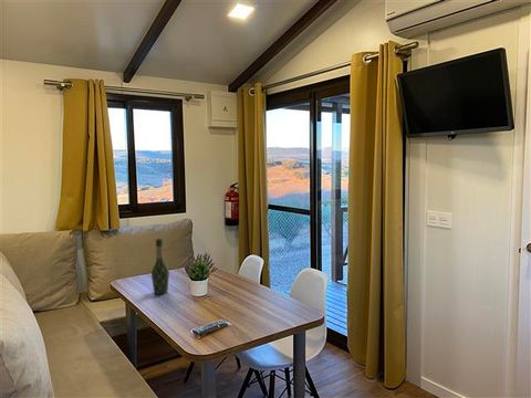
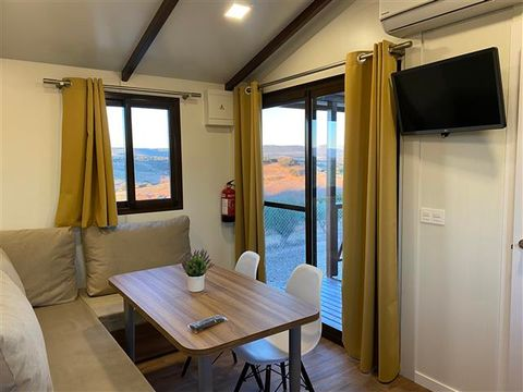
- wine bottle (159, 265)
